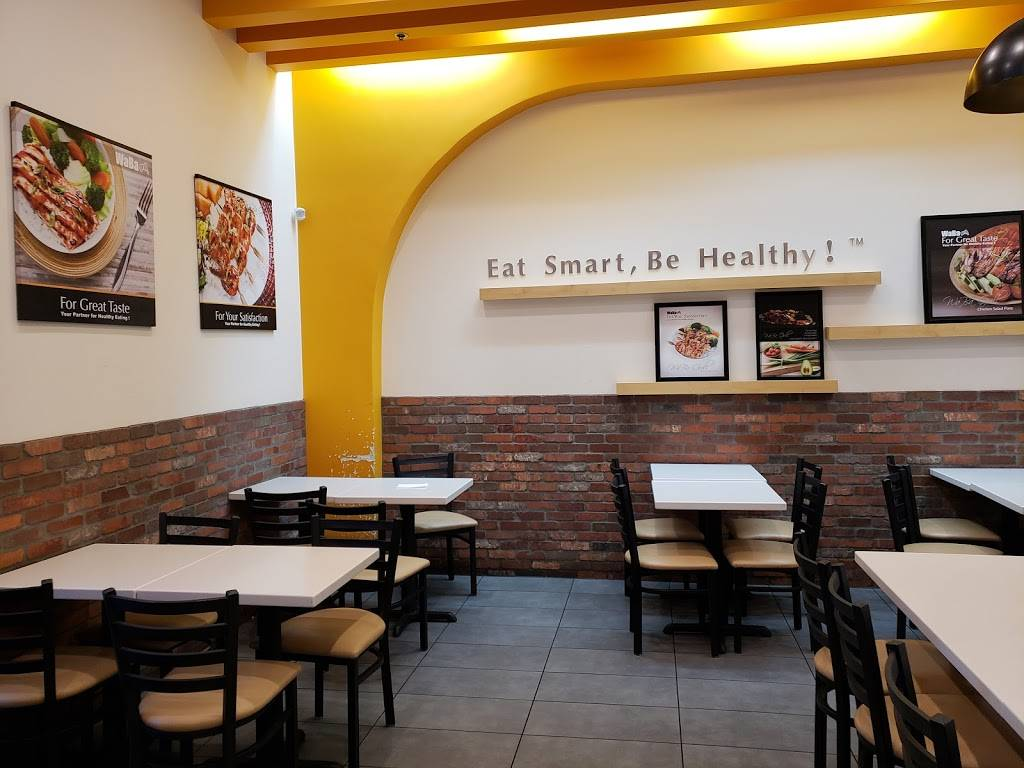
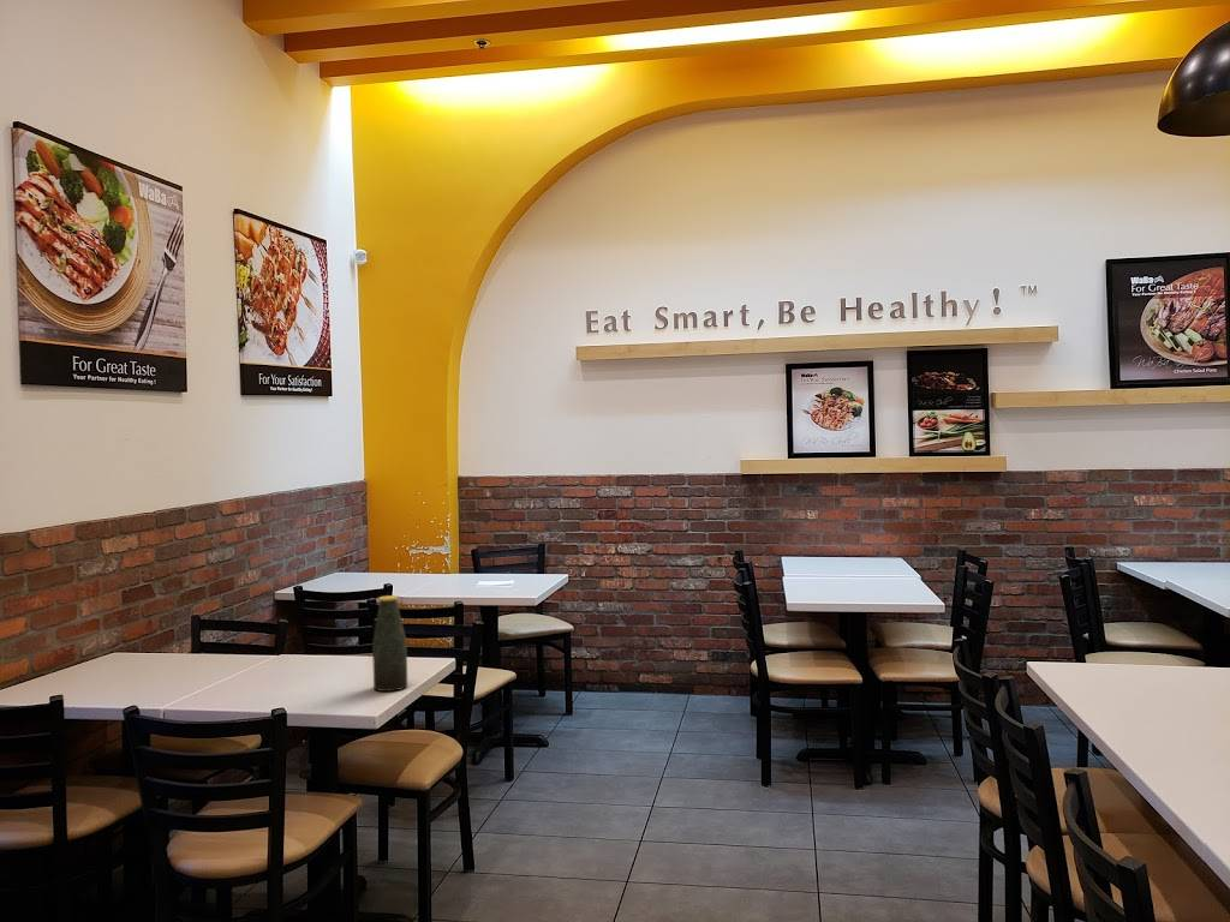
+ bottle (389, 642)
